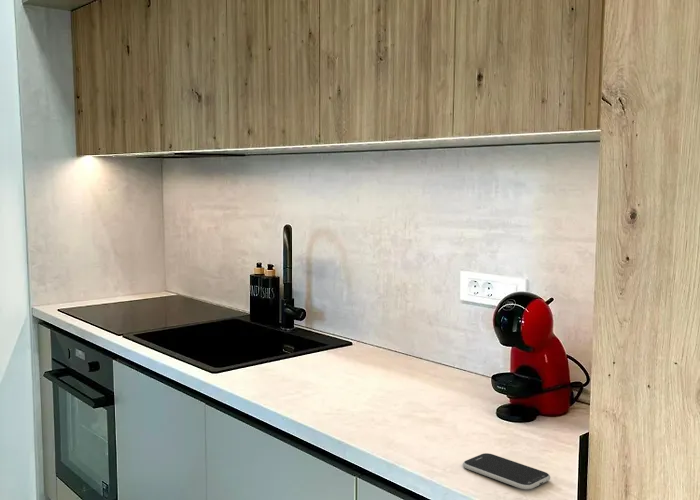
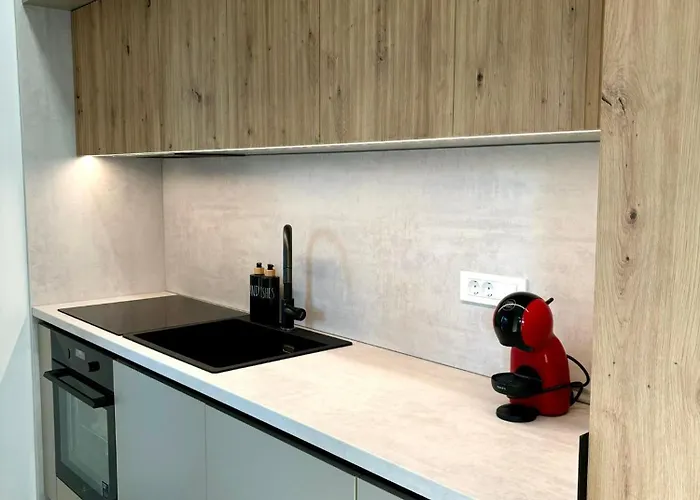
- smartphone (505, 470)
